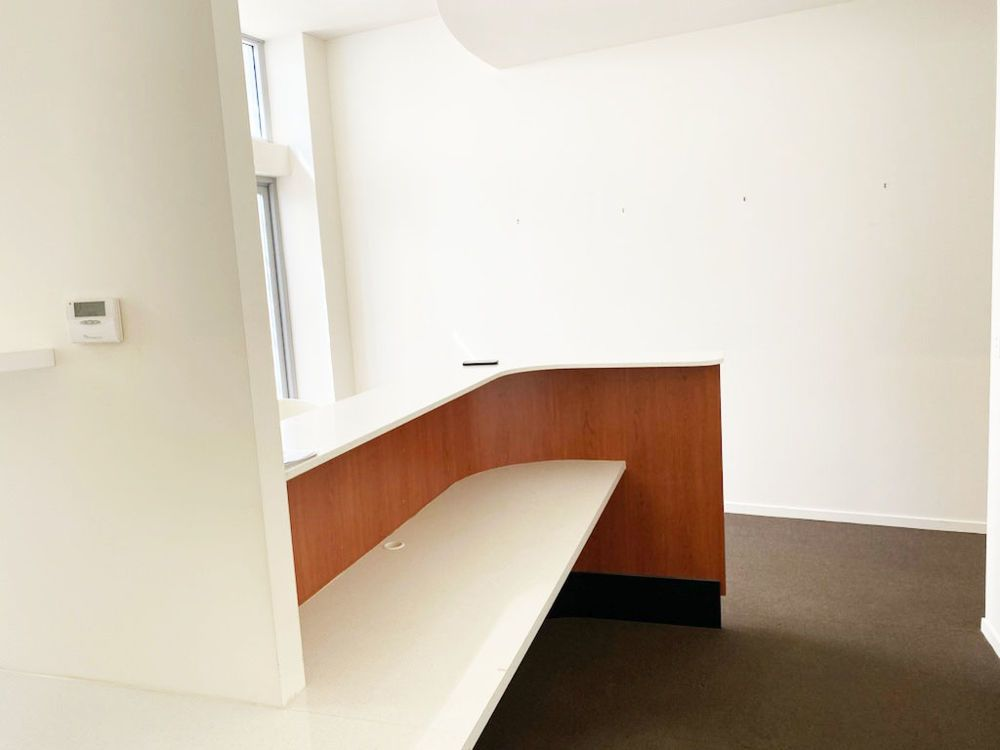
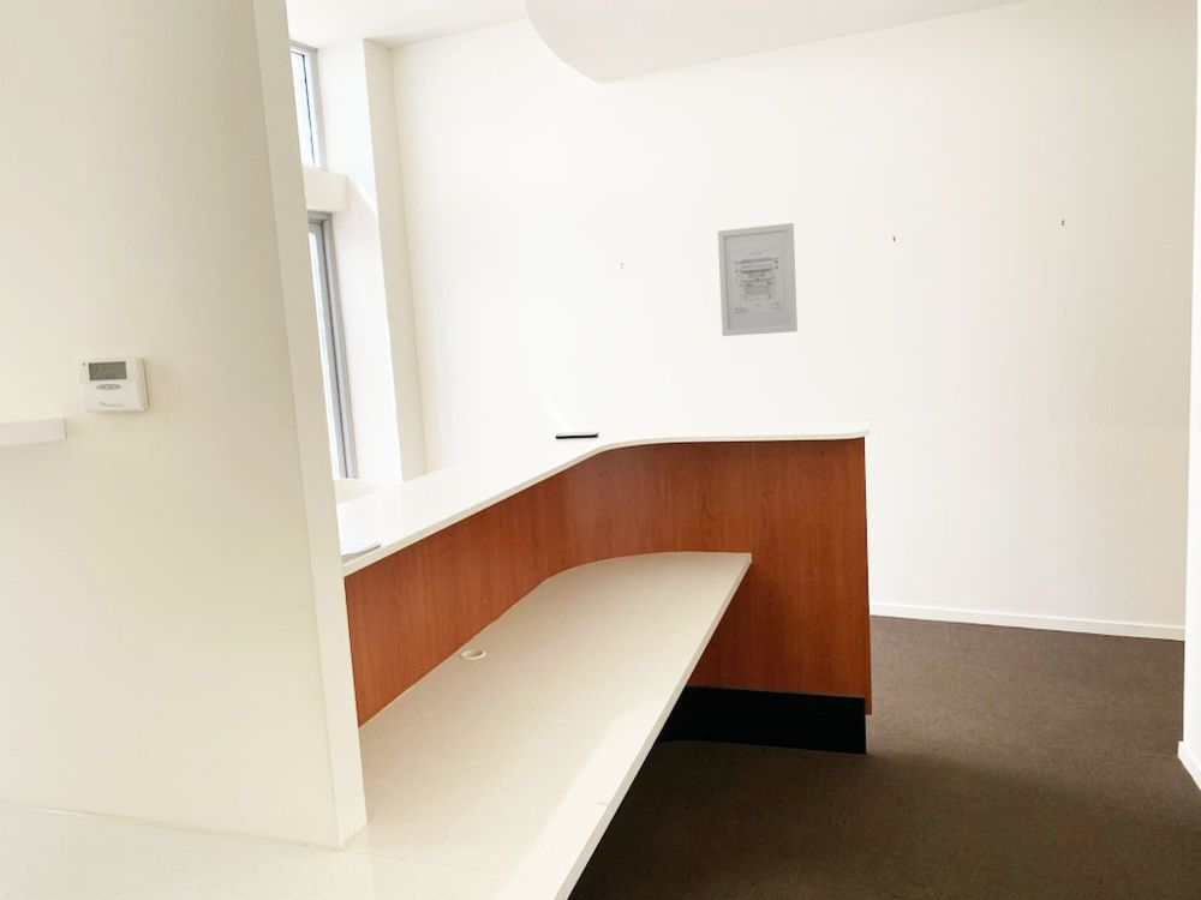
+ wall art (757, 281)
